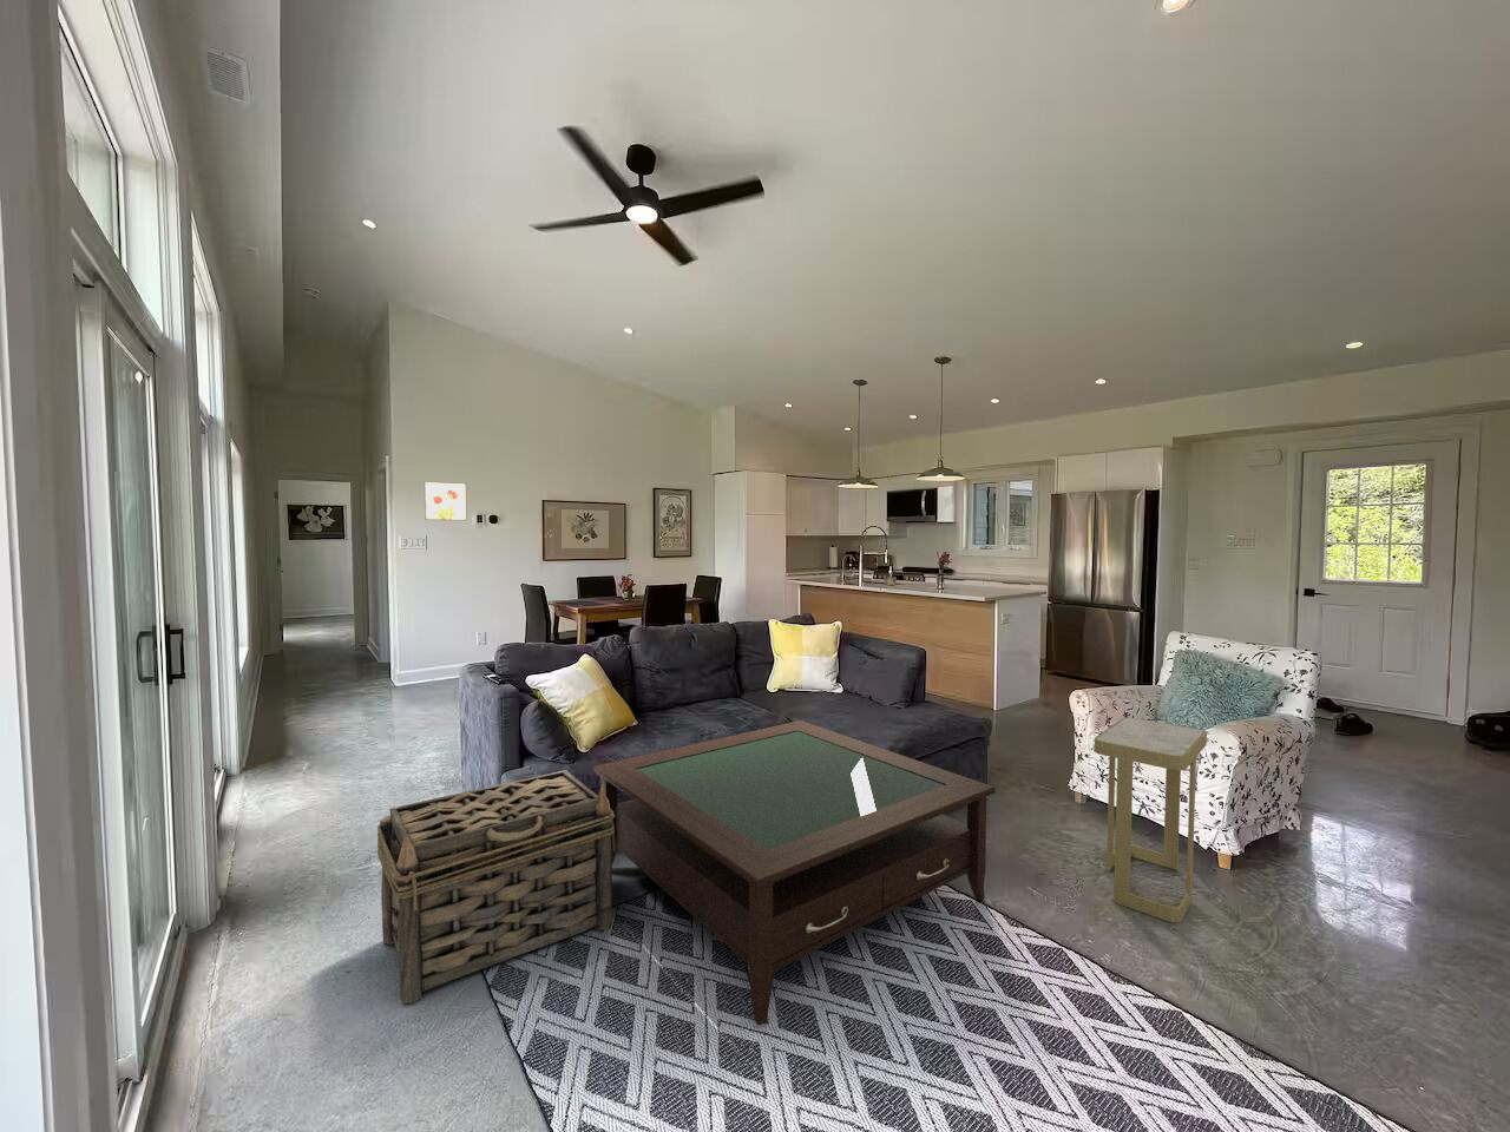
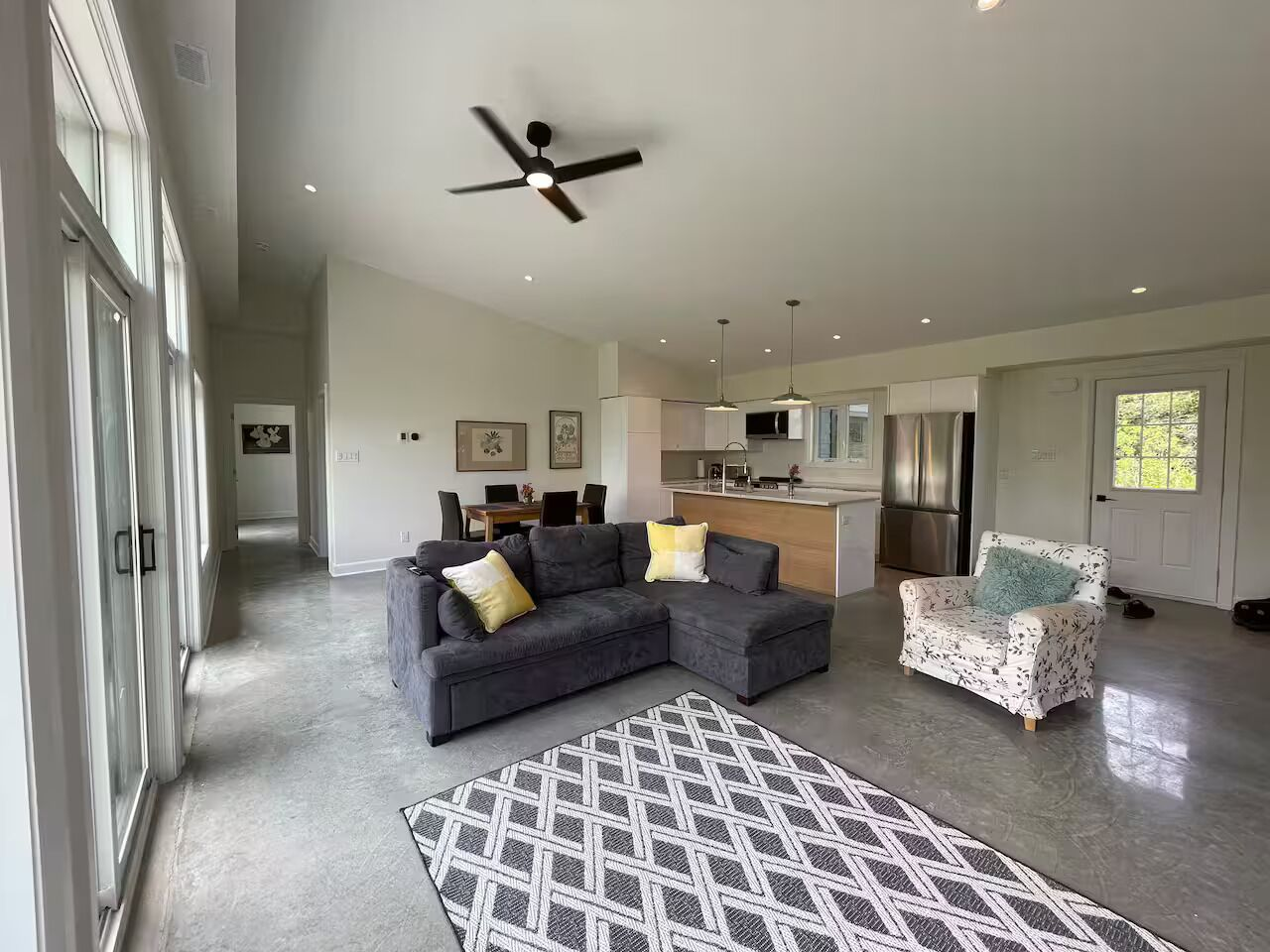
- coffee table (785, 830)
- side table (1164, 811)
- basket (502, 862)
- wall art (445, 501)
